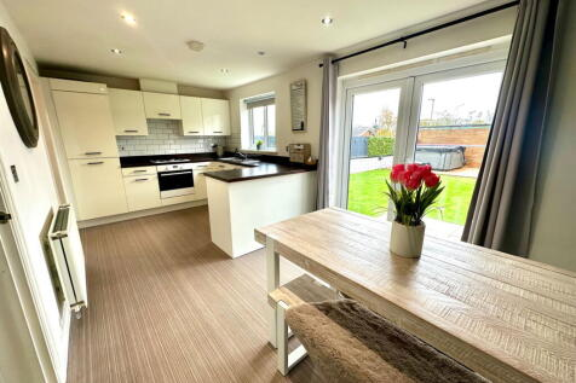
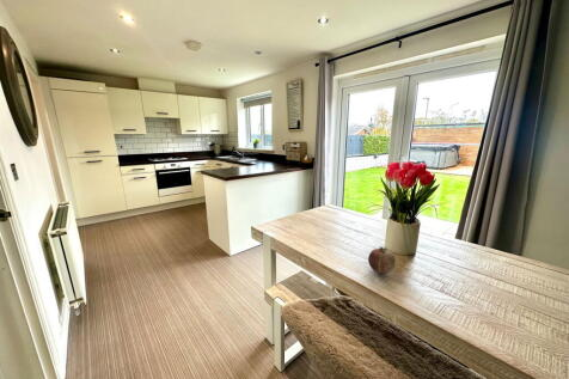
+ fruit (381, 258)
